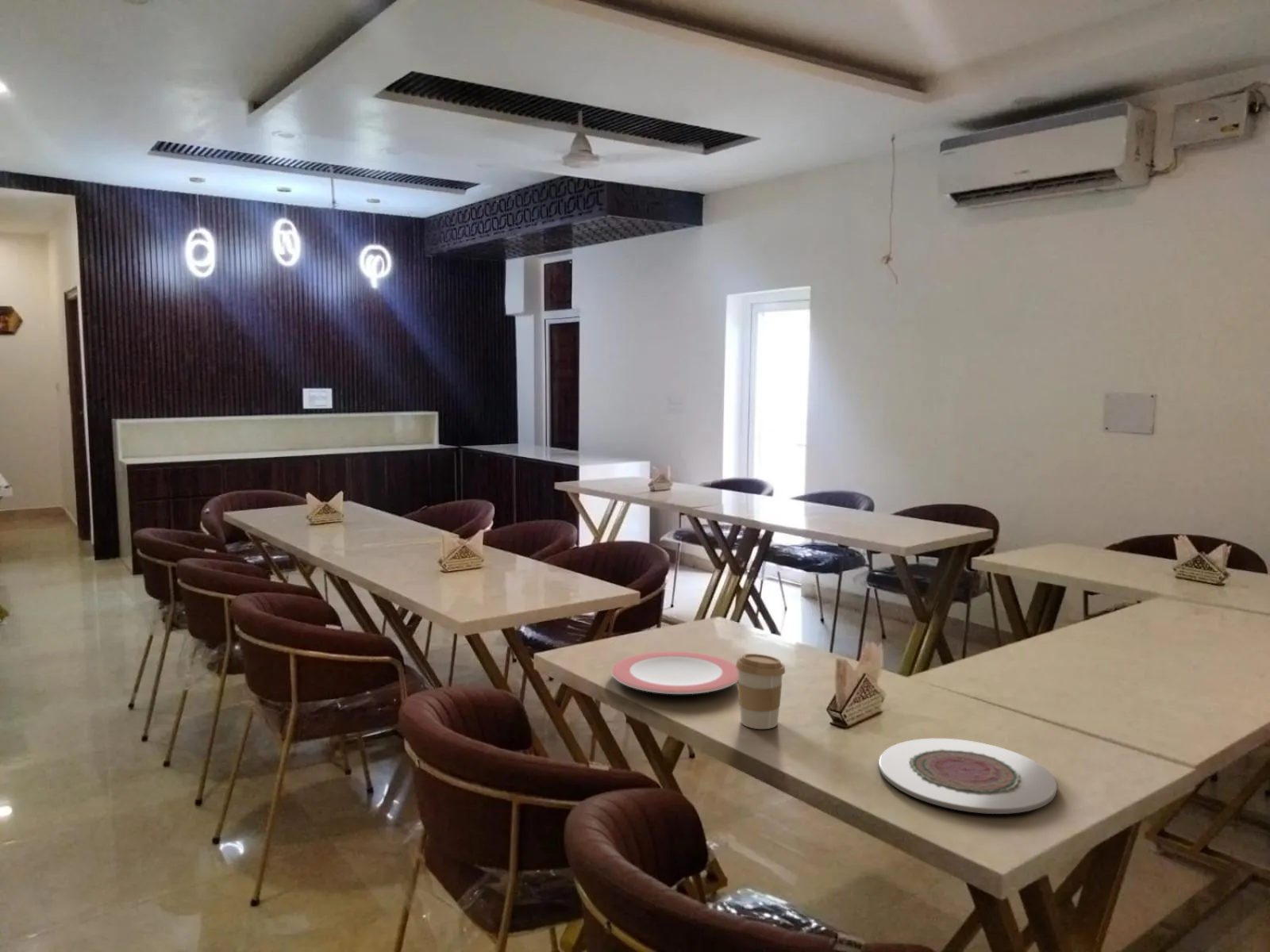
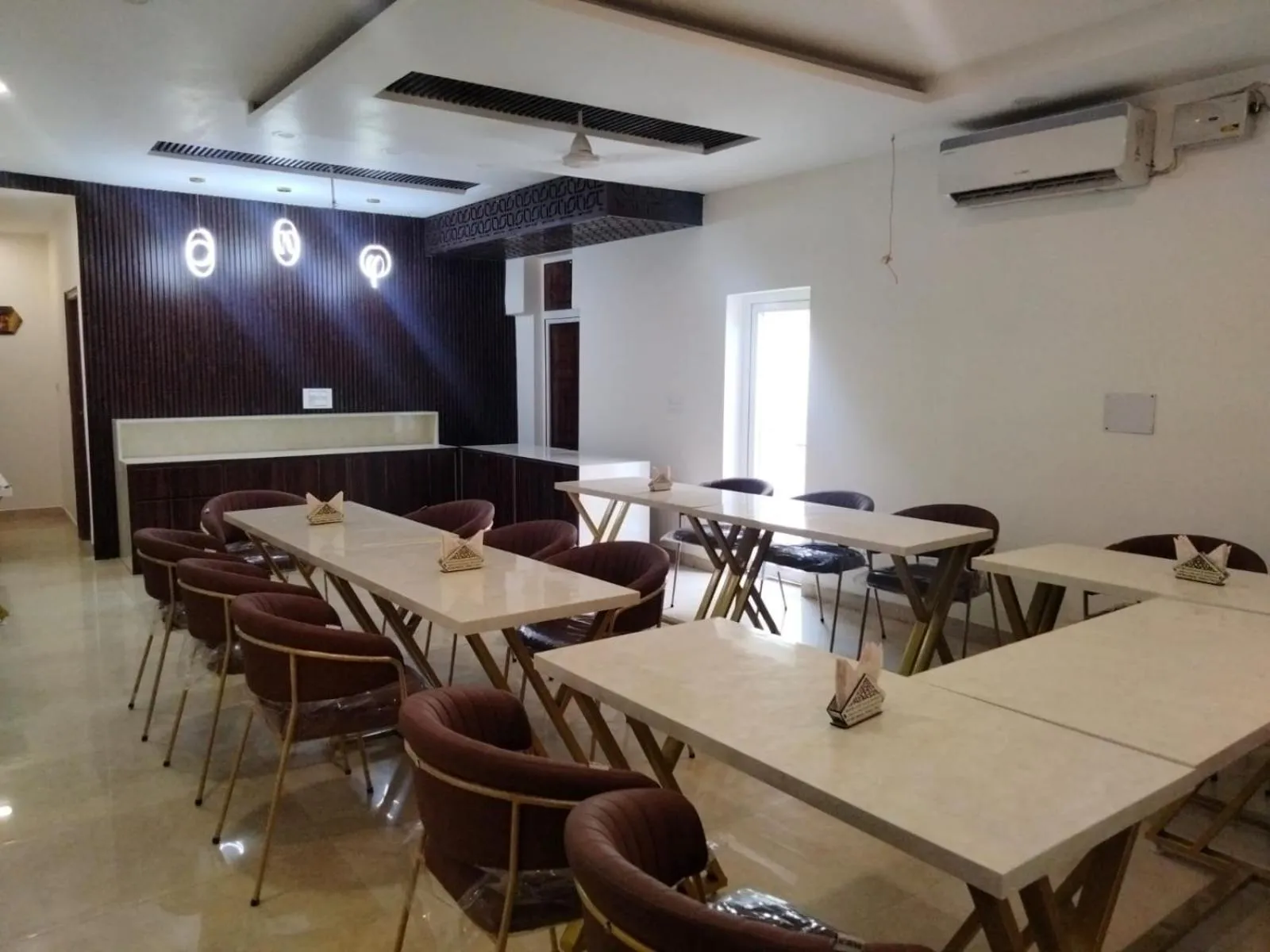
- coffee cup (760, 689)
- plate (964, 771)
- plate (675, 674)
